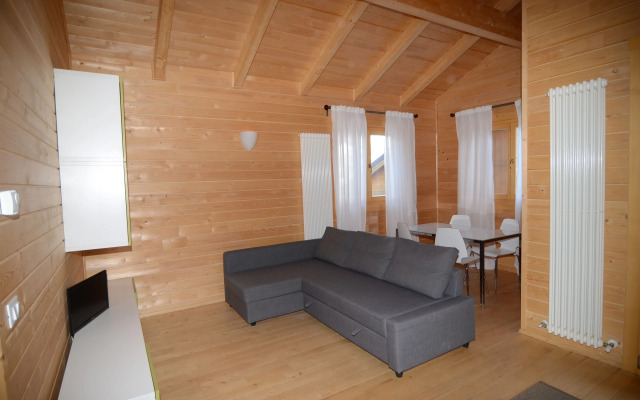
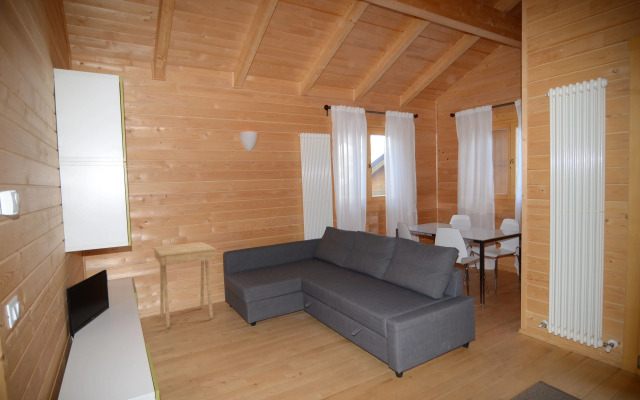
+ side table (201, 282)
